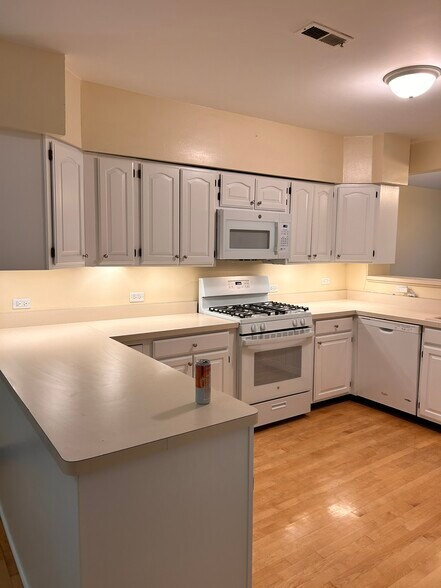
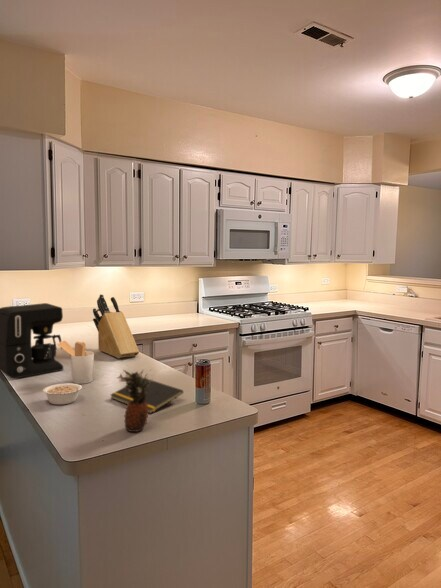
+ utensil holder (76, 360)
+ legume (64, 393)
+ fruit (133, 398)
+ notepad (146, 394)
+ coffee maker (33, 337)
+ knife block (114, 324)
